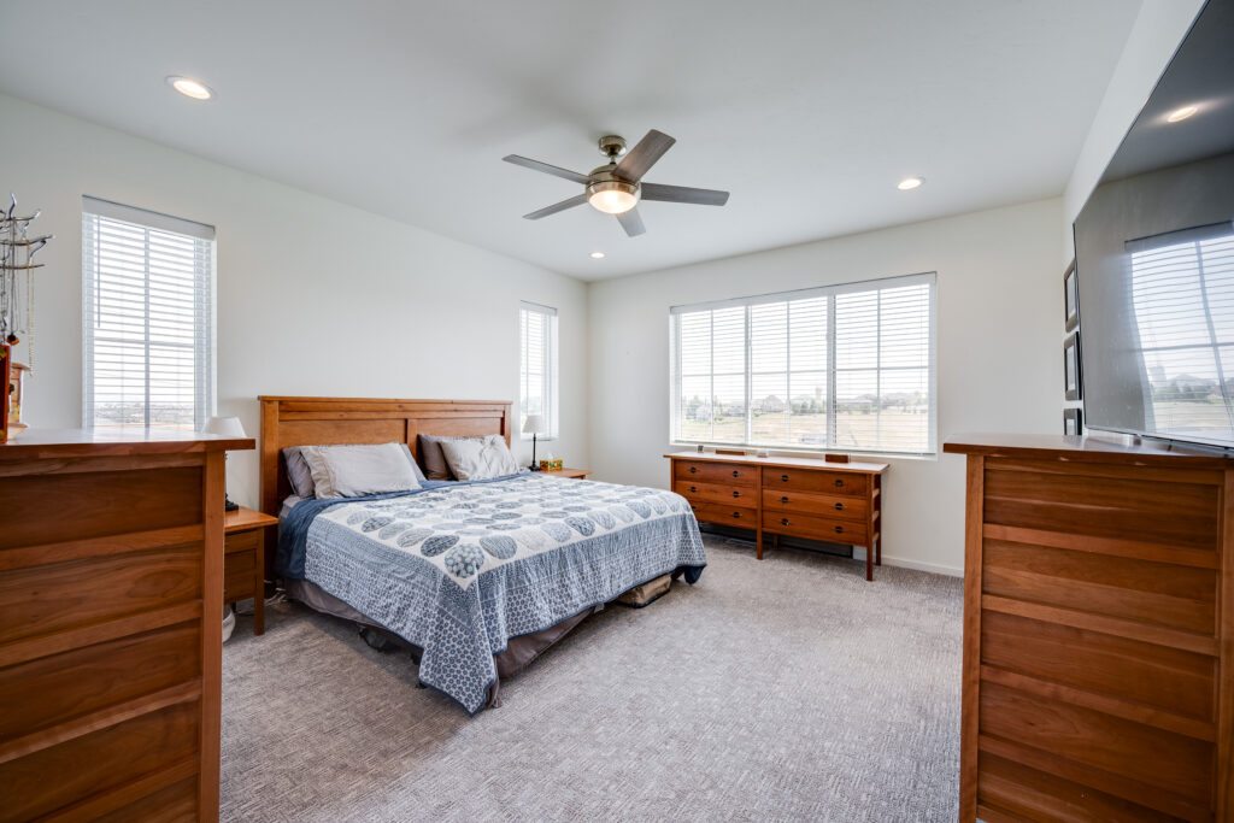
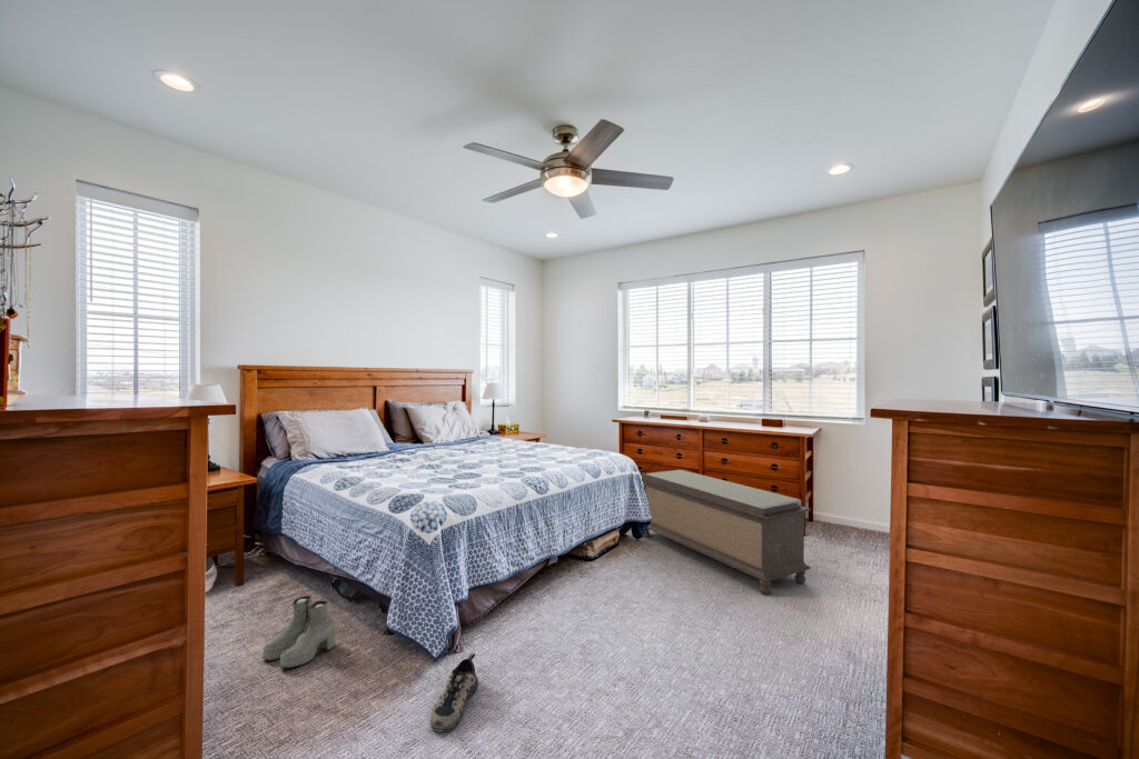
+ boots (300, 628)
+ bench (713, 520)
+ shoe (454, 688)
